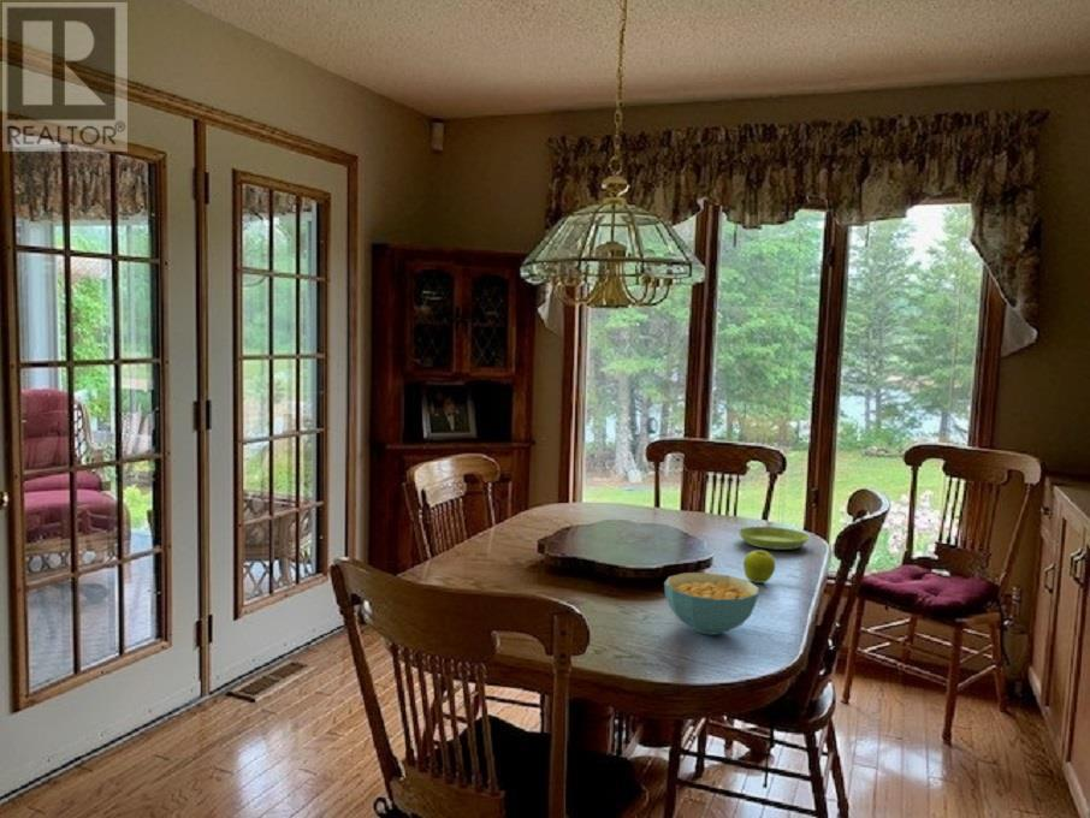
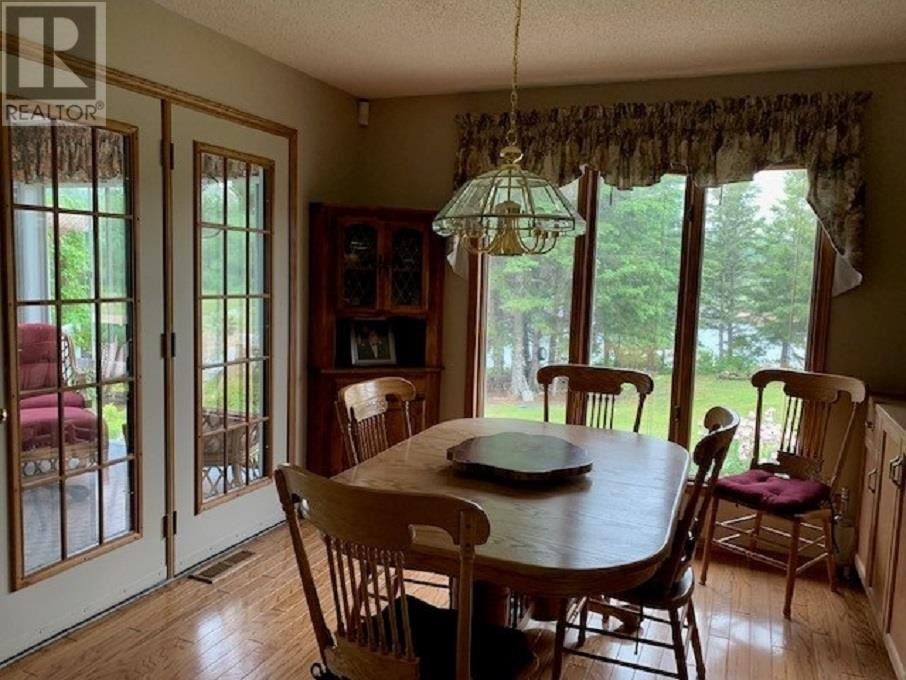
- cereal bowl (710, 607)
- saucer (772, 538)
- fruit (759, 567)
